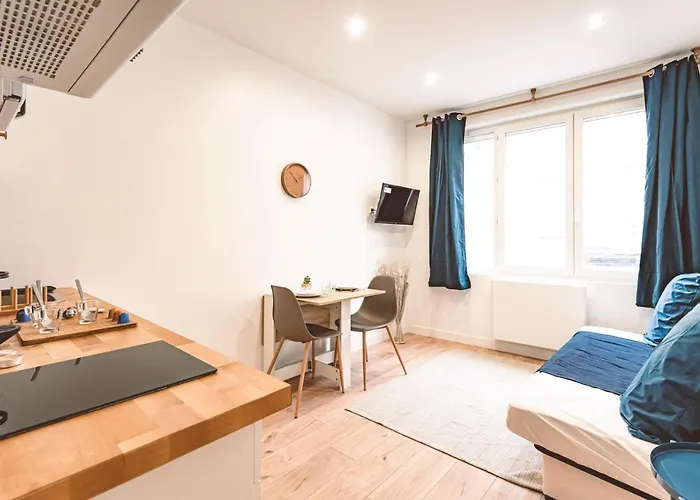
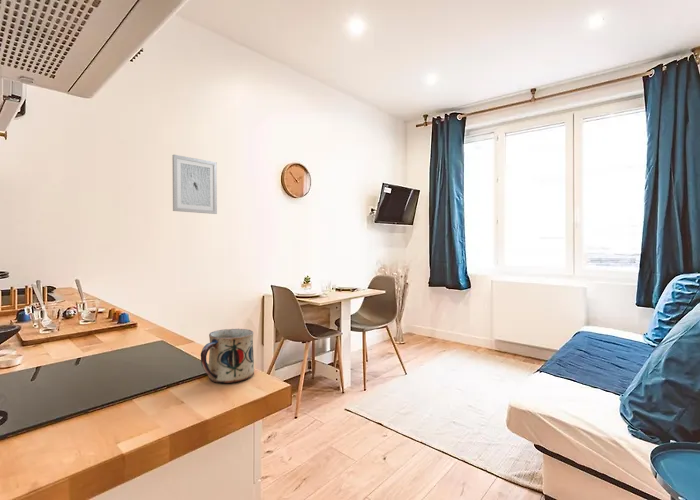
+ wall art (195, 185)
+ mug (229, 354)
